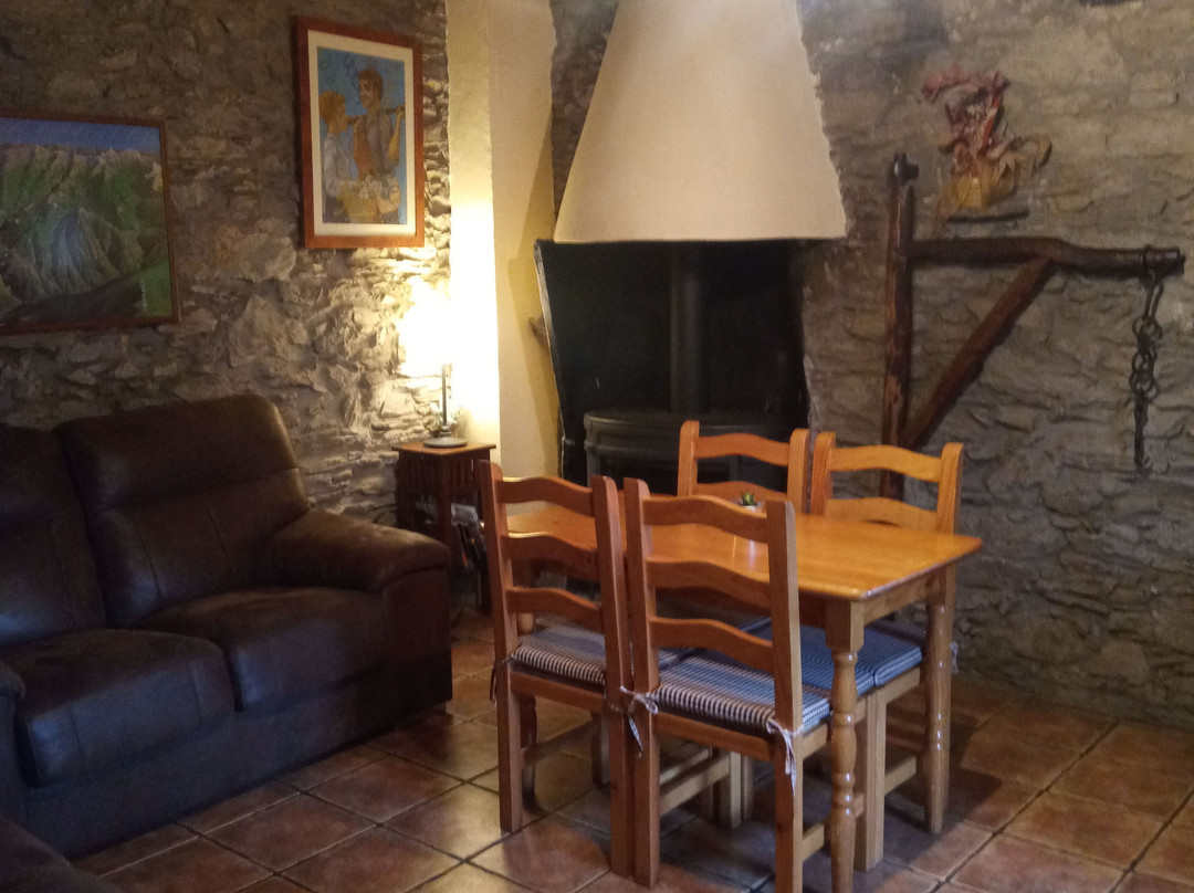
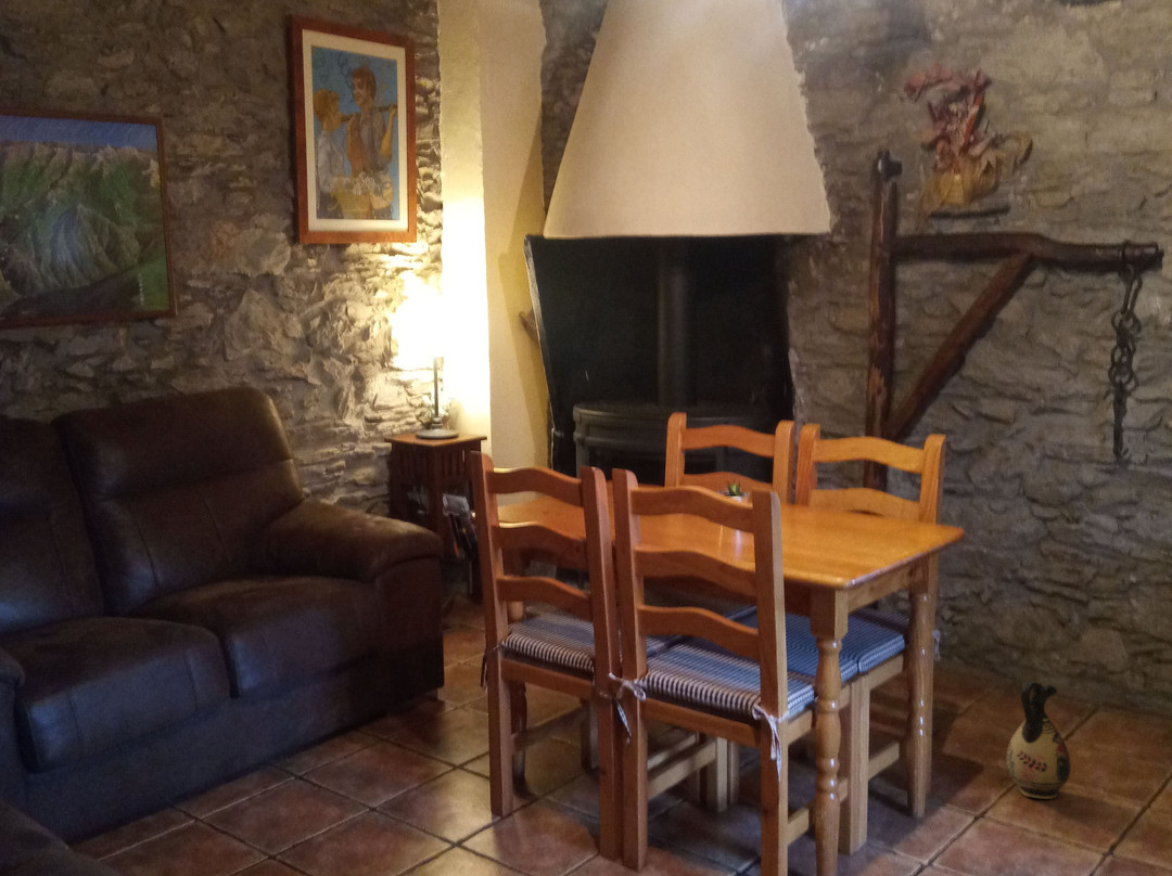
+ ceramic jug (1036, 736)
